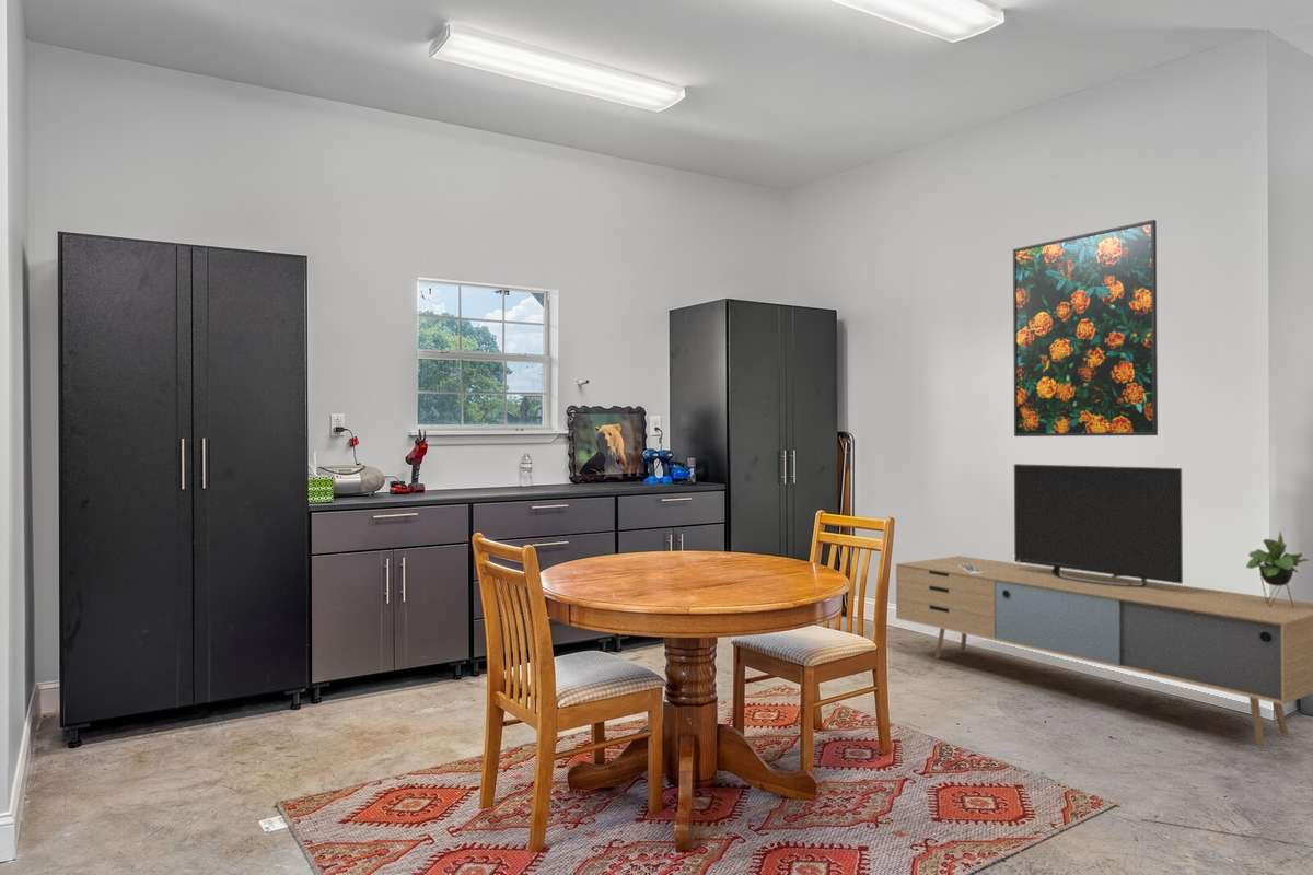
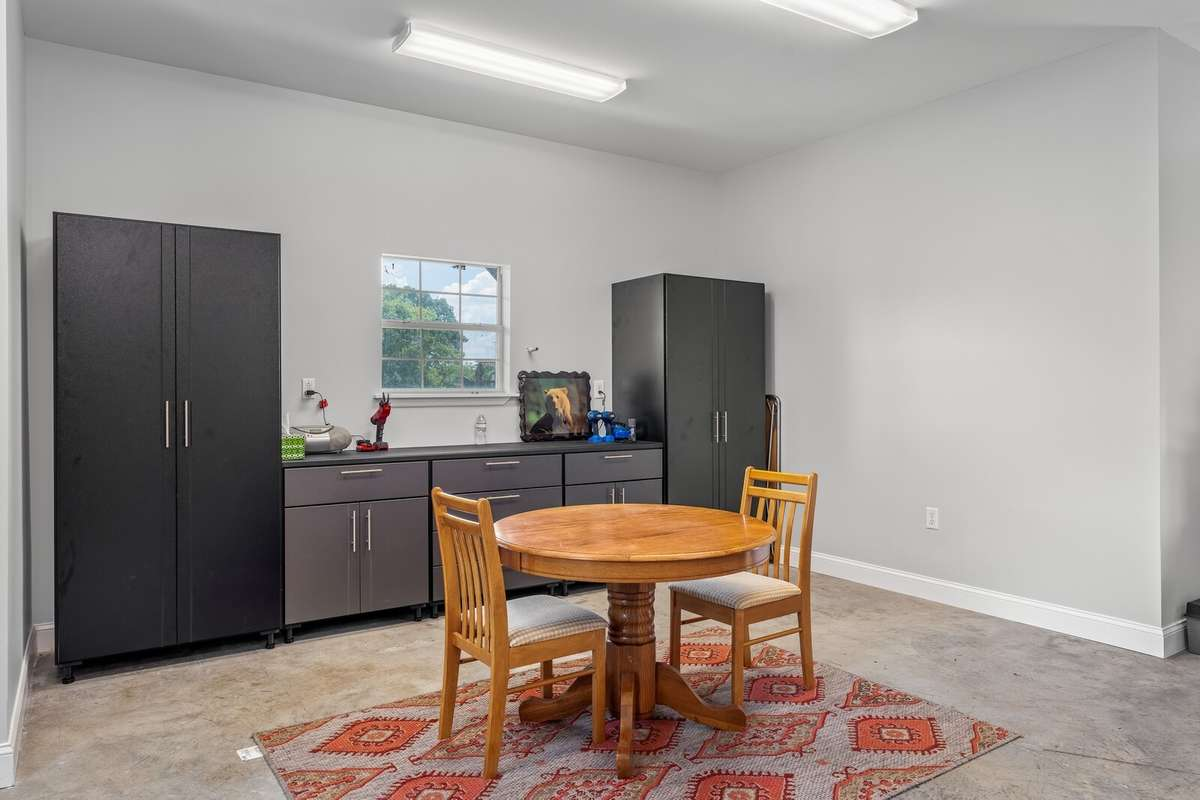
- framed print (1080, 335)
- media console (1087, 578)
